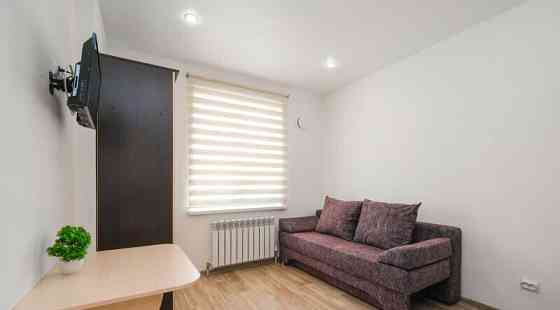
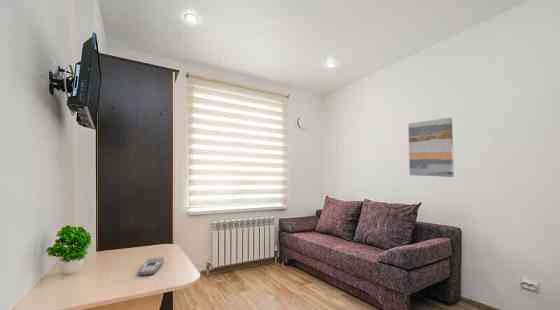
+ wall art (429, 148)
+ remote control (151, 266)
